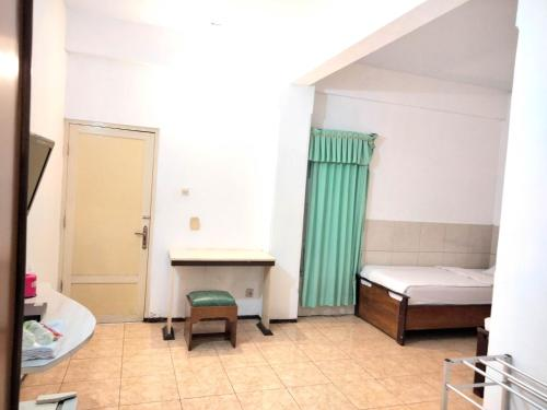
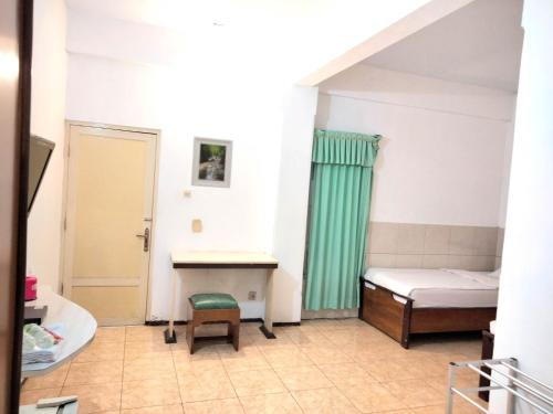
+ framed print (211, 162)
